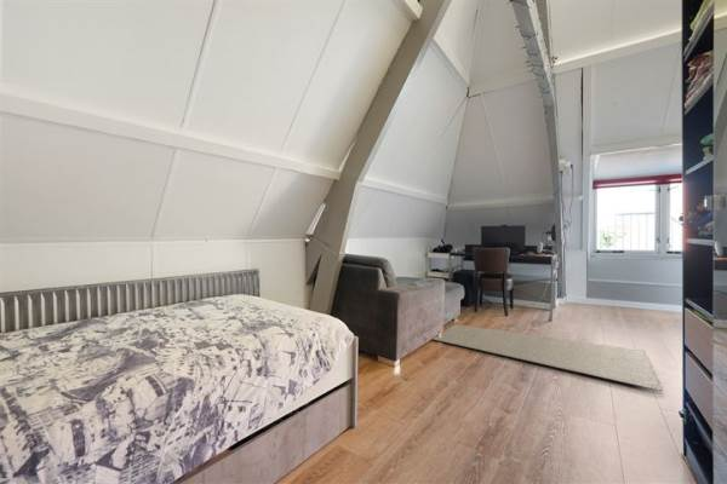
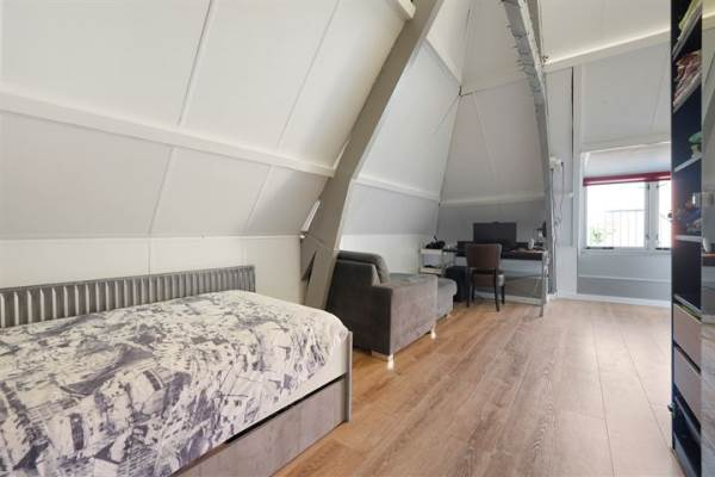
- rug (533, 342)
